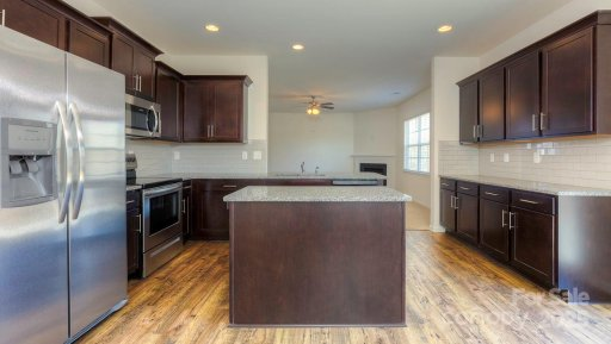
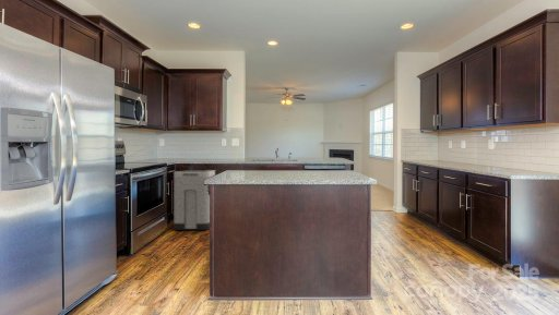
+ trash can (194, 198)
